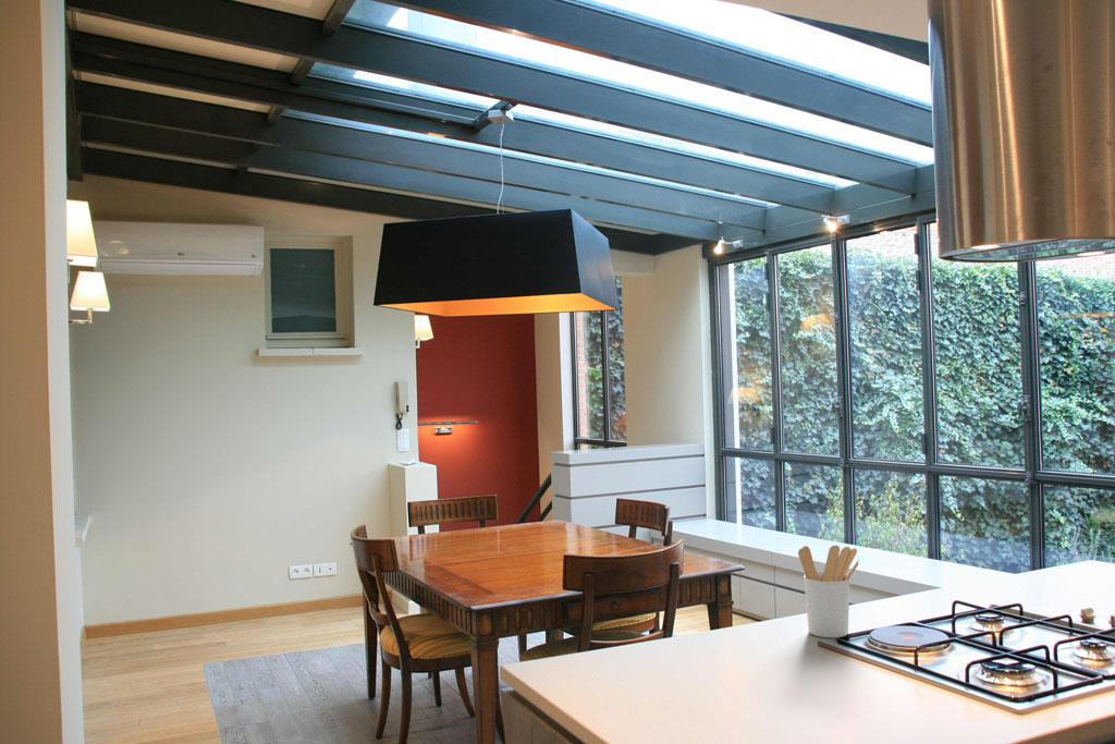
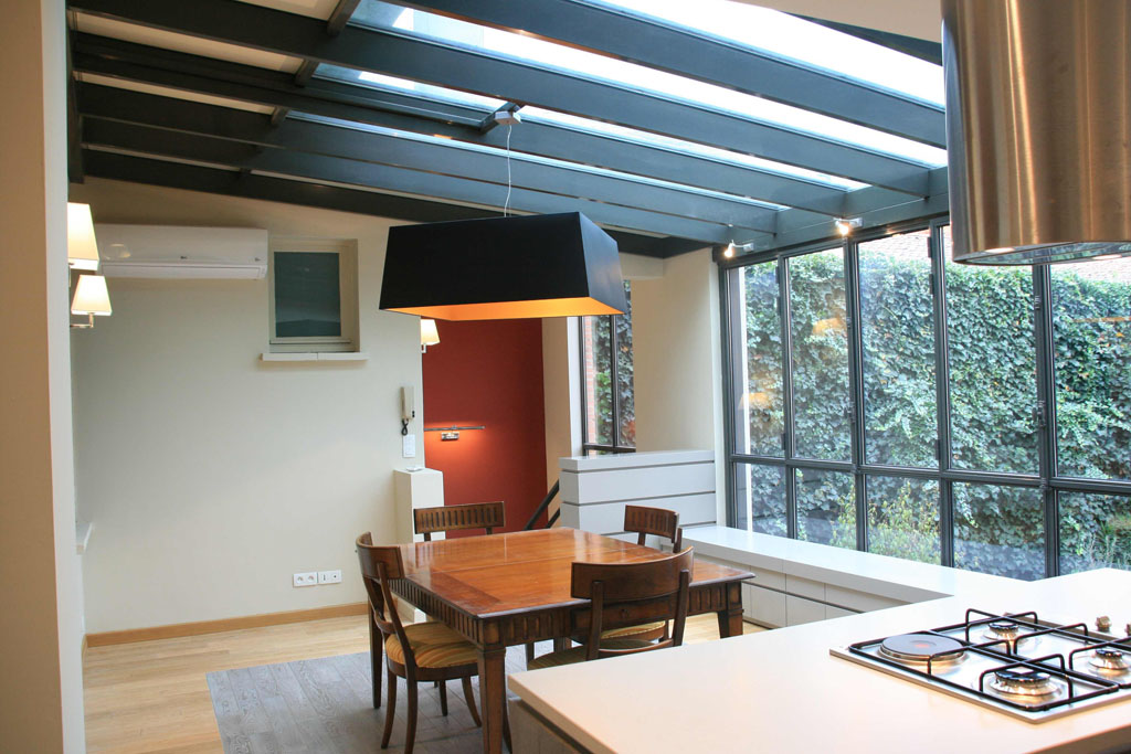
- utensil holder (832, 588)
